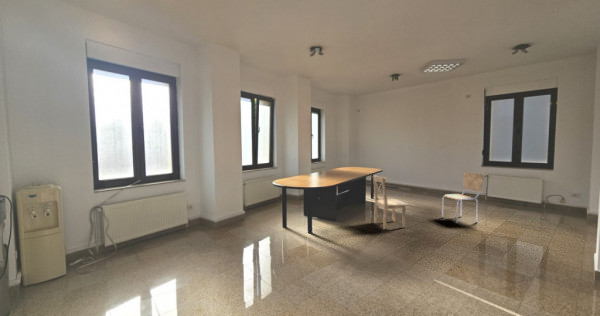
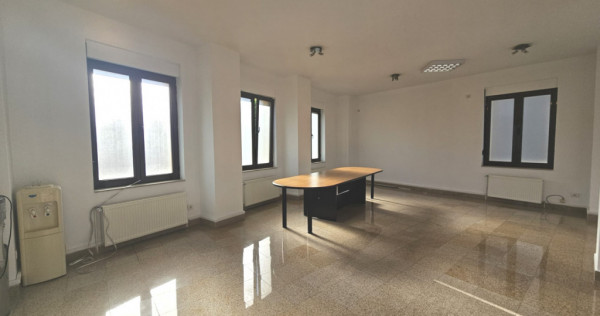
- dining chair (462, 196)
- dining chair (388, 200)
